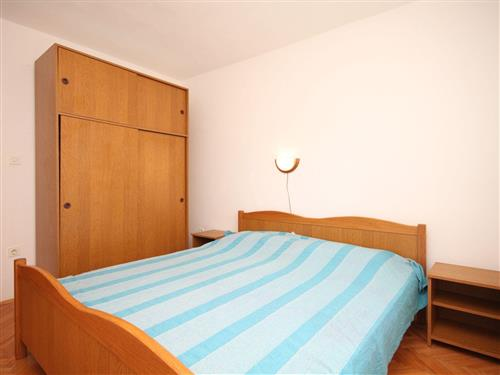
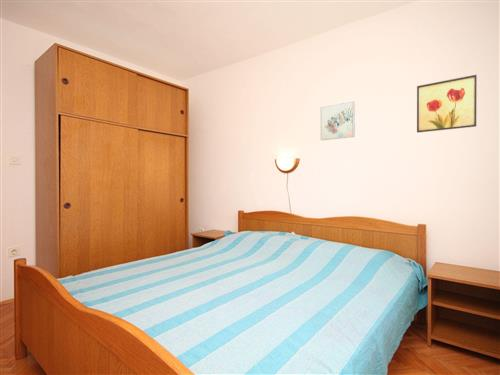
+ wall art (337, 121)
+ wall art (445, 105)
